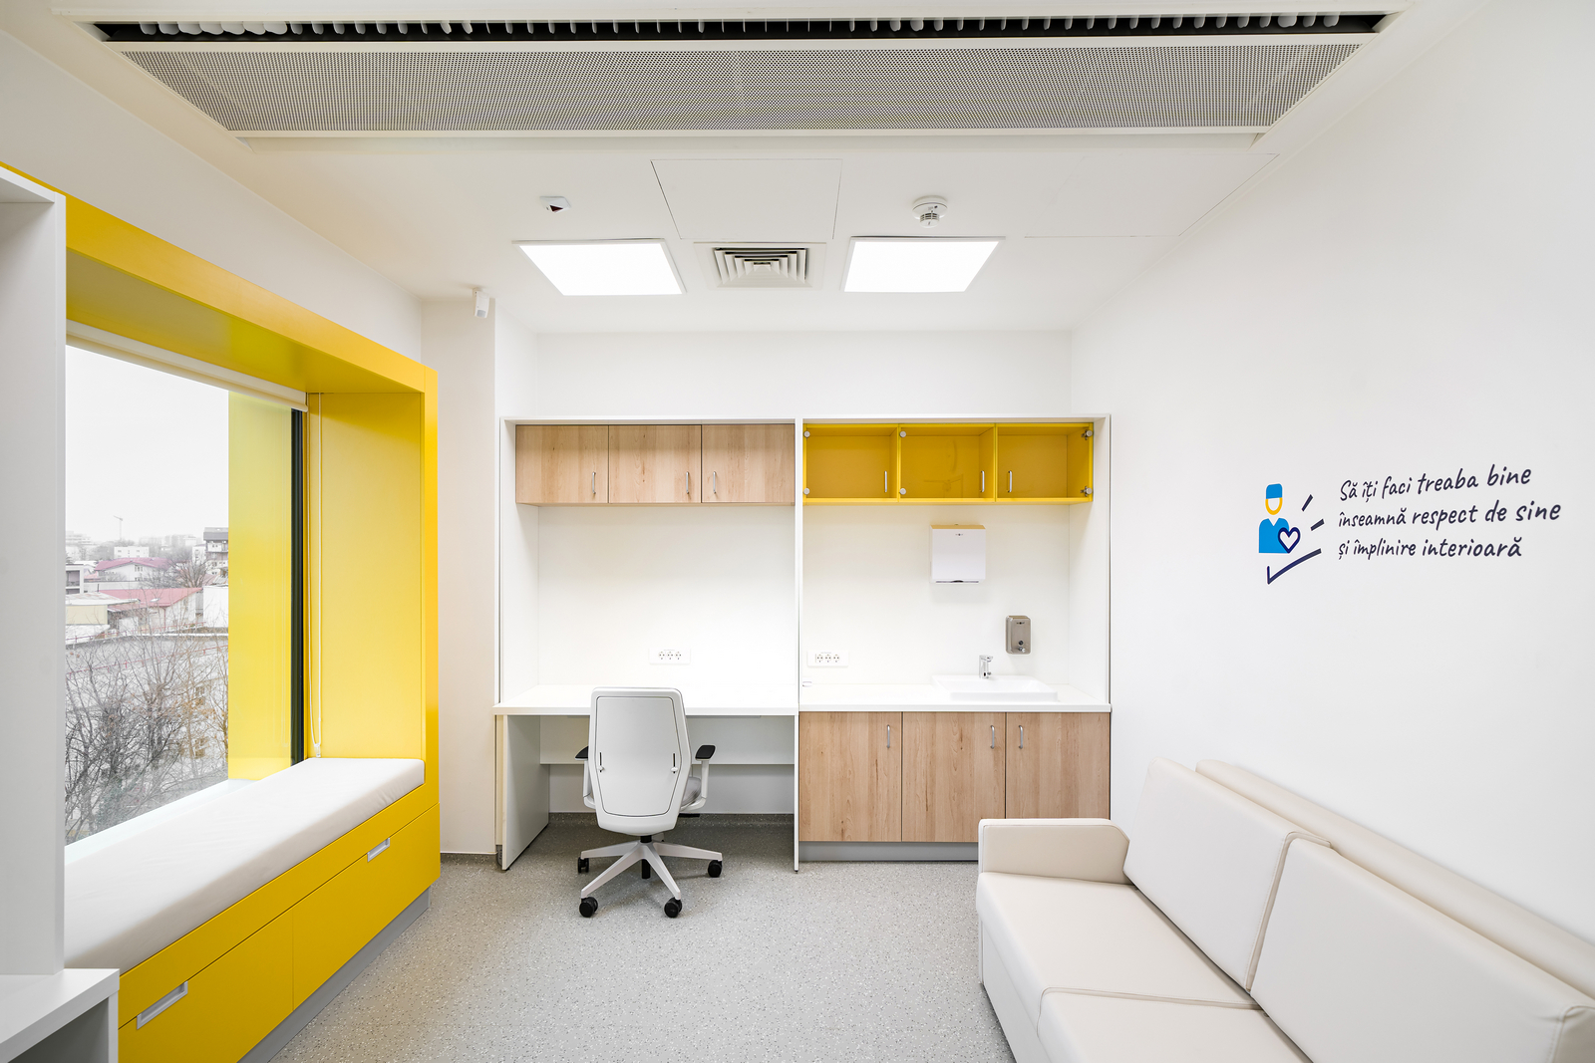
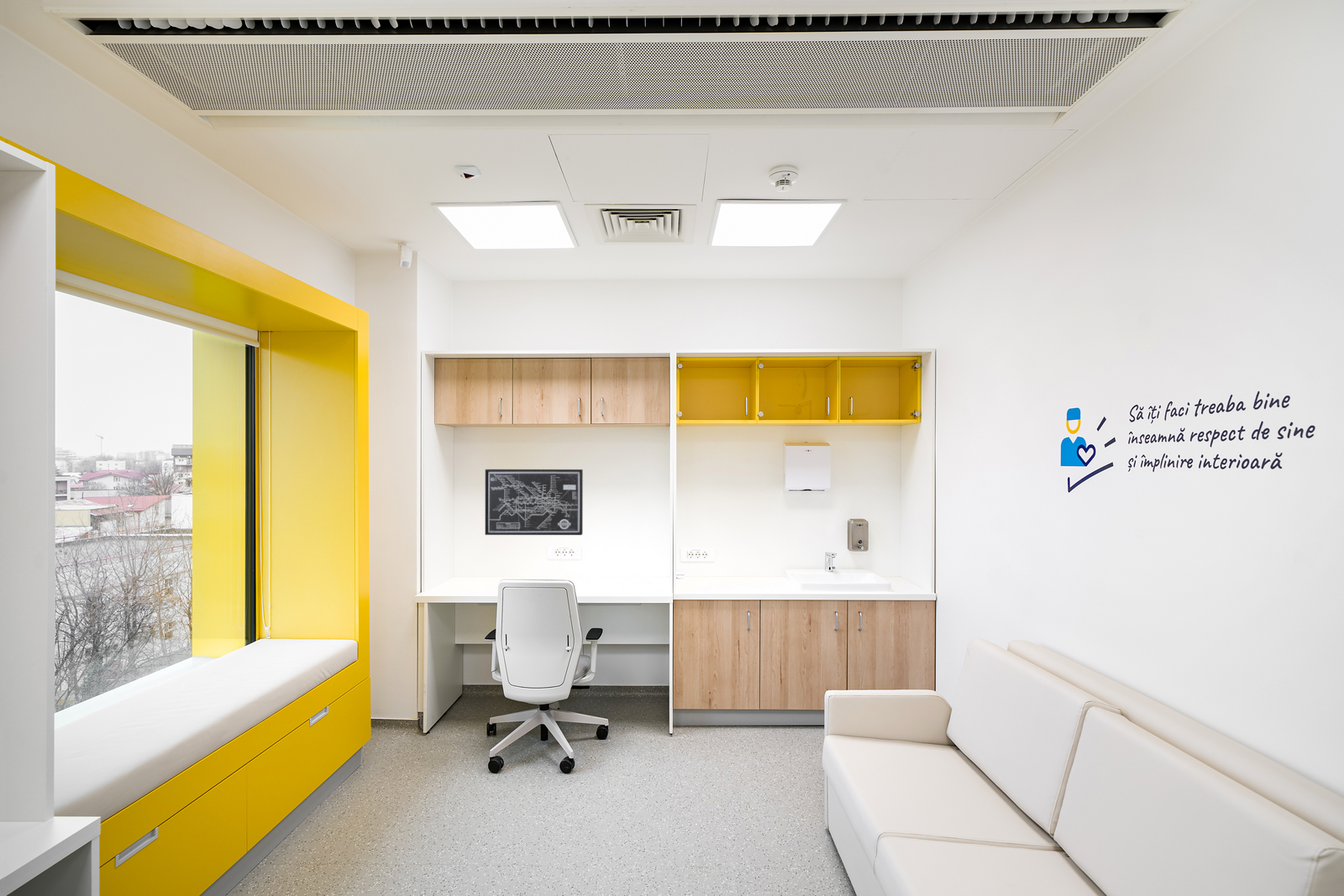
+ wall art (533, 501)
